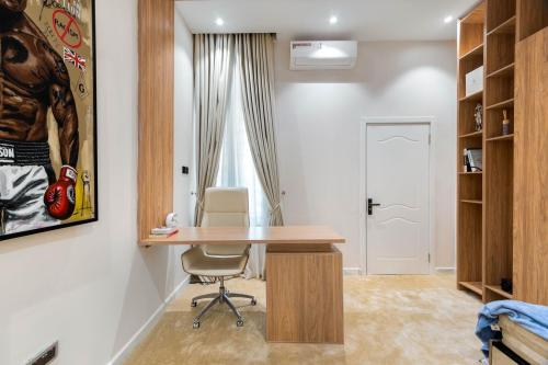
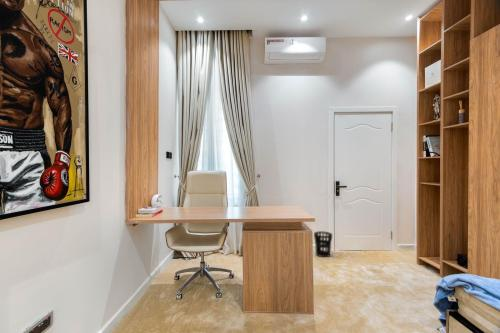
+ wastebasket (323, 244)
